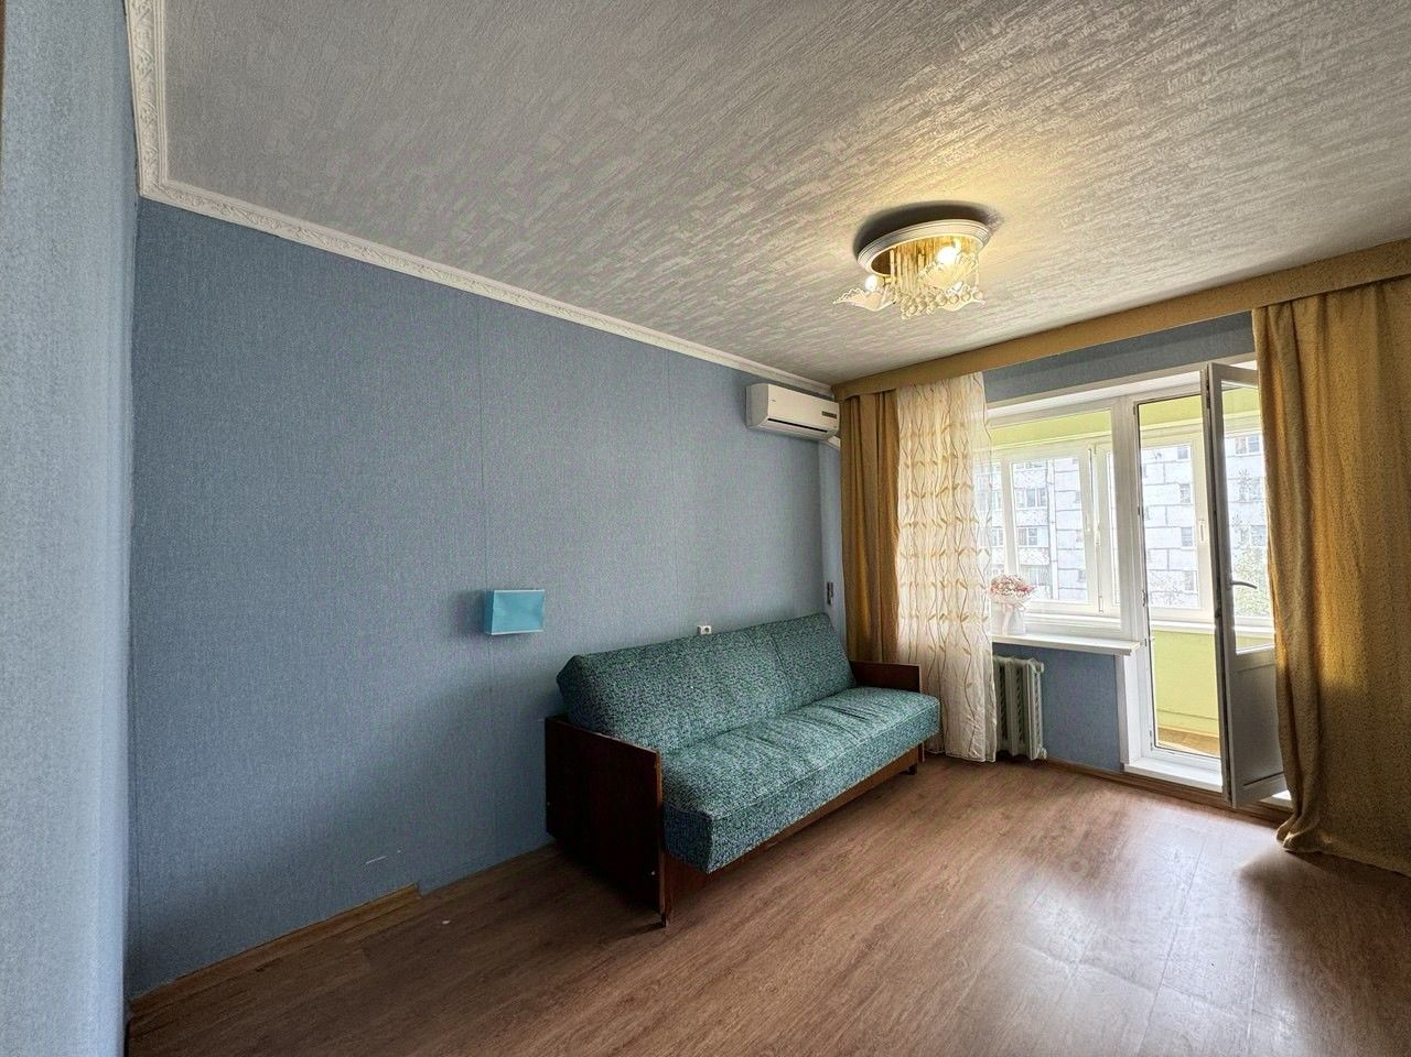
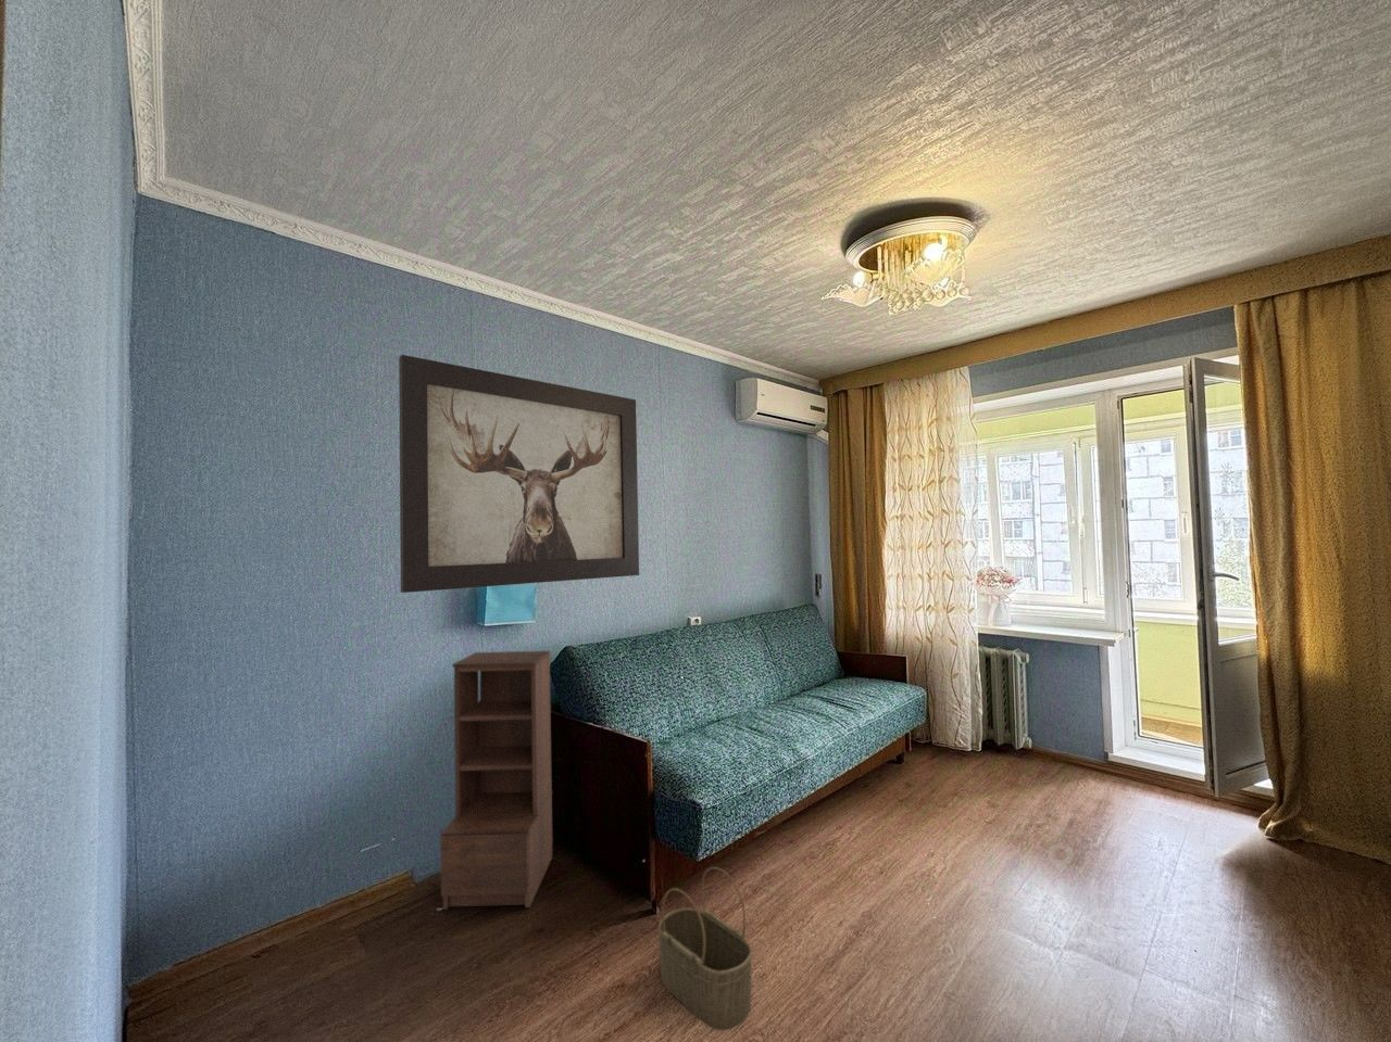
+ wall art (536, 481)
+ wicker basket (703, 936)
+ bookshelf (499, 769)
